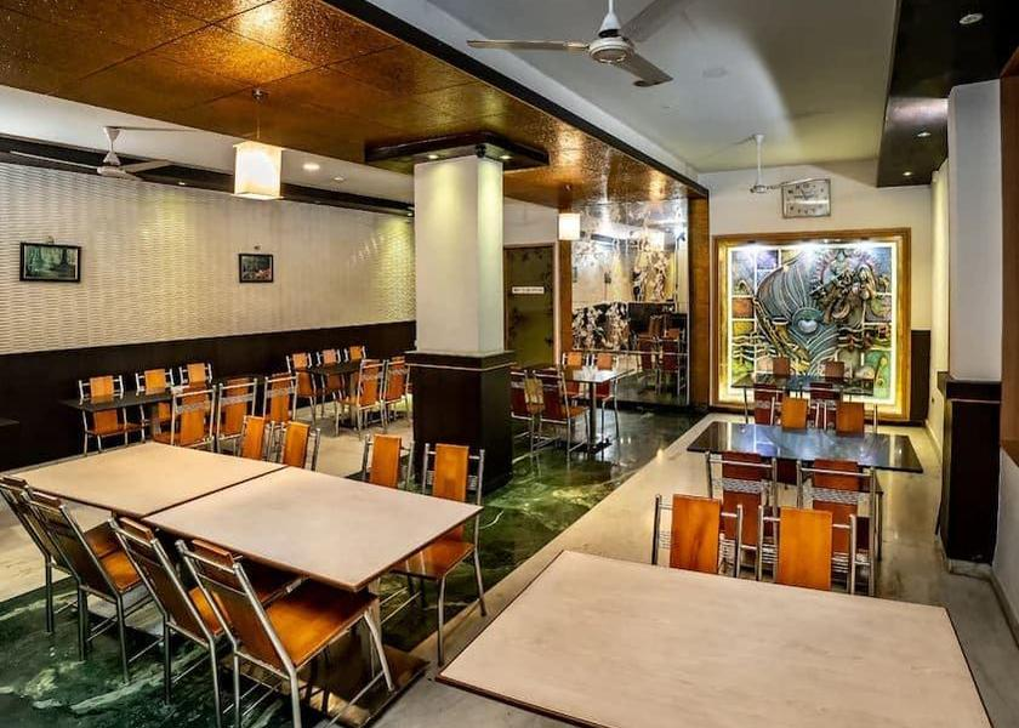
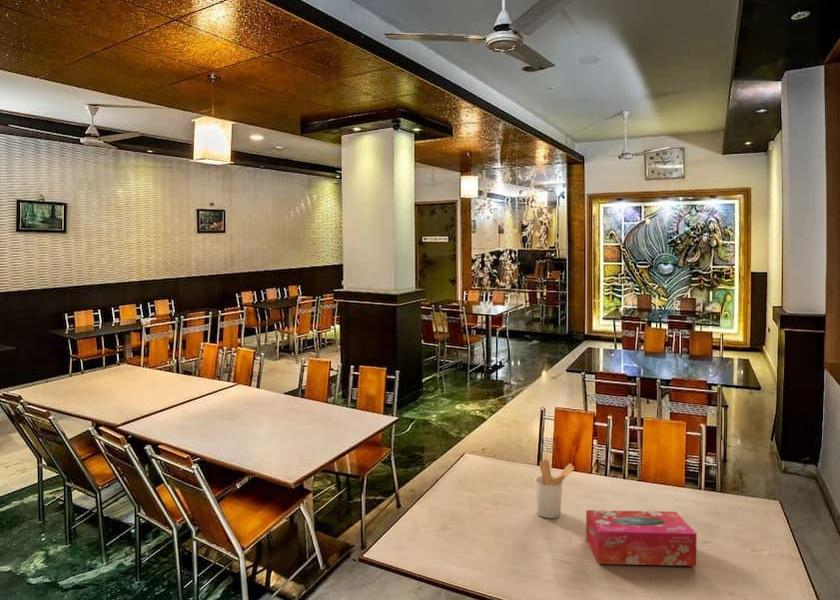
+ tissue box (638, 536)
+ utensil holder (555, 488)
